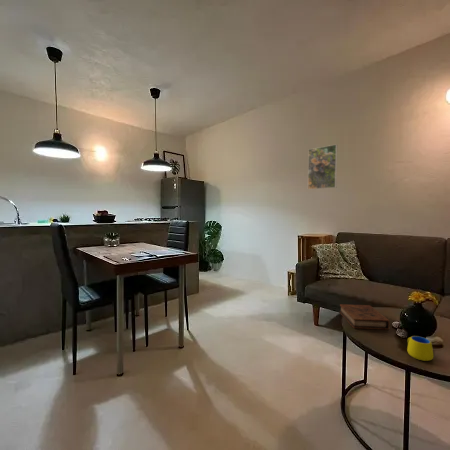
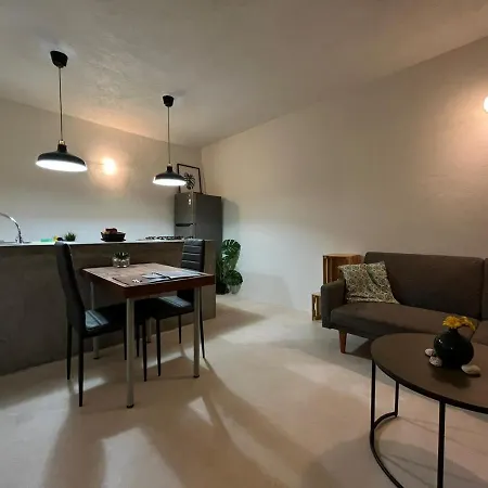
- book (362, 315)
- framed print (321, 167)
- mug (417, 346)
